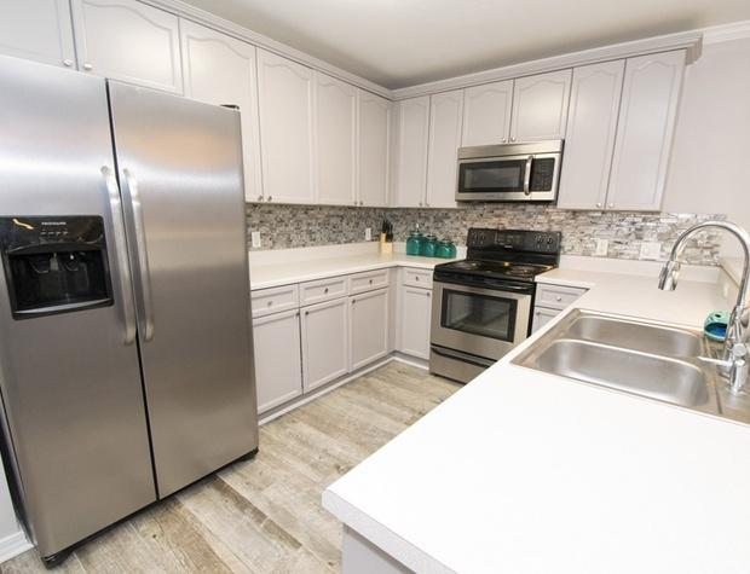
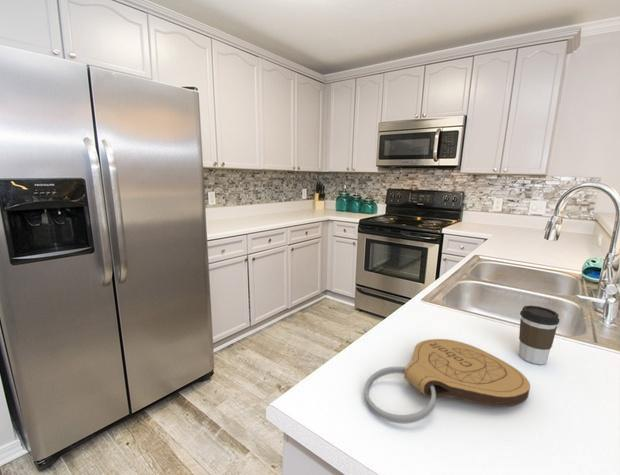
+ coffee cup (536, 334)
+ key chain (440, 374)
